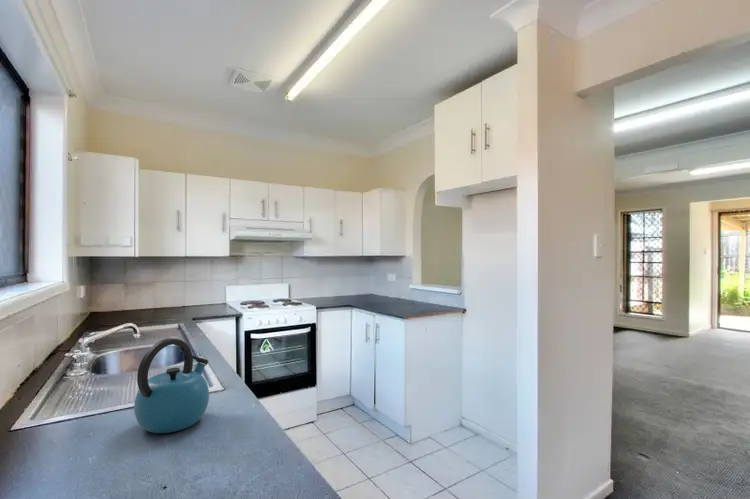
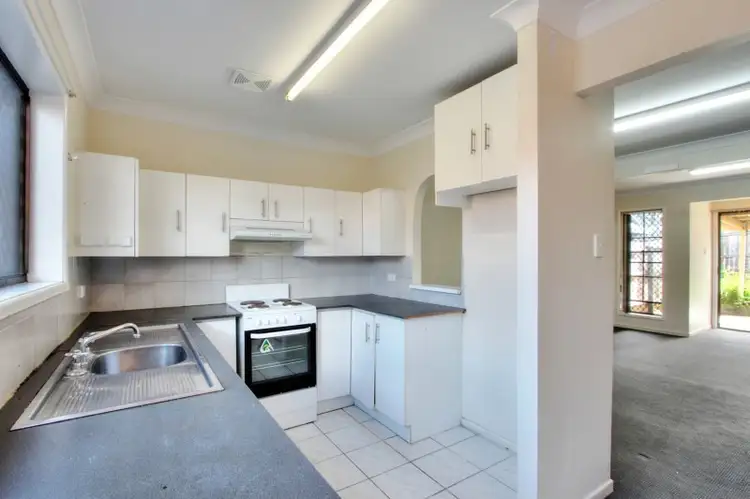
- kettle (176, 379)
